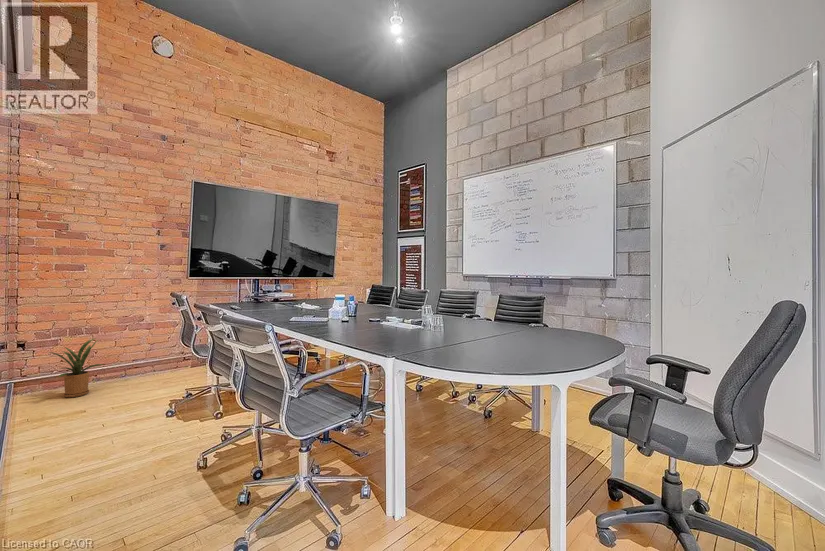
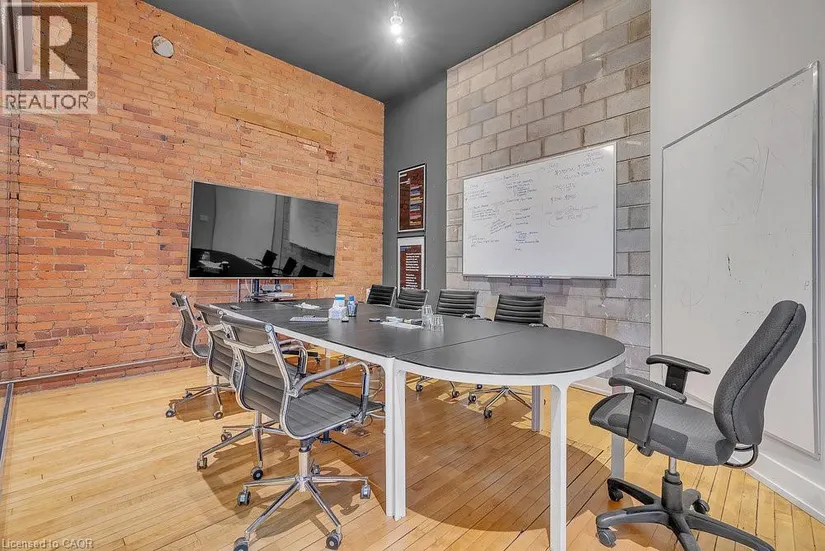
- house plant (75, 367)
